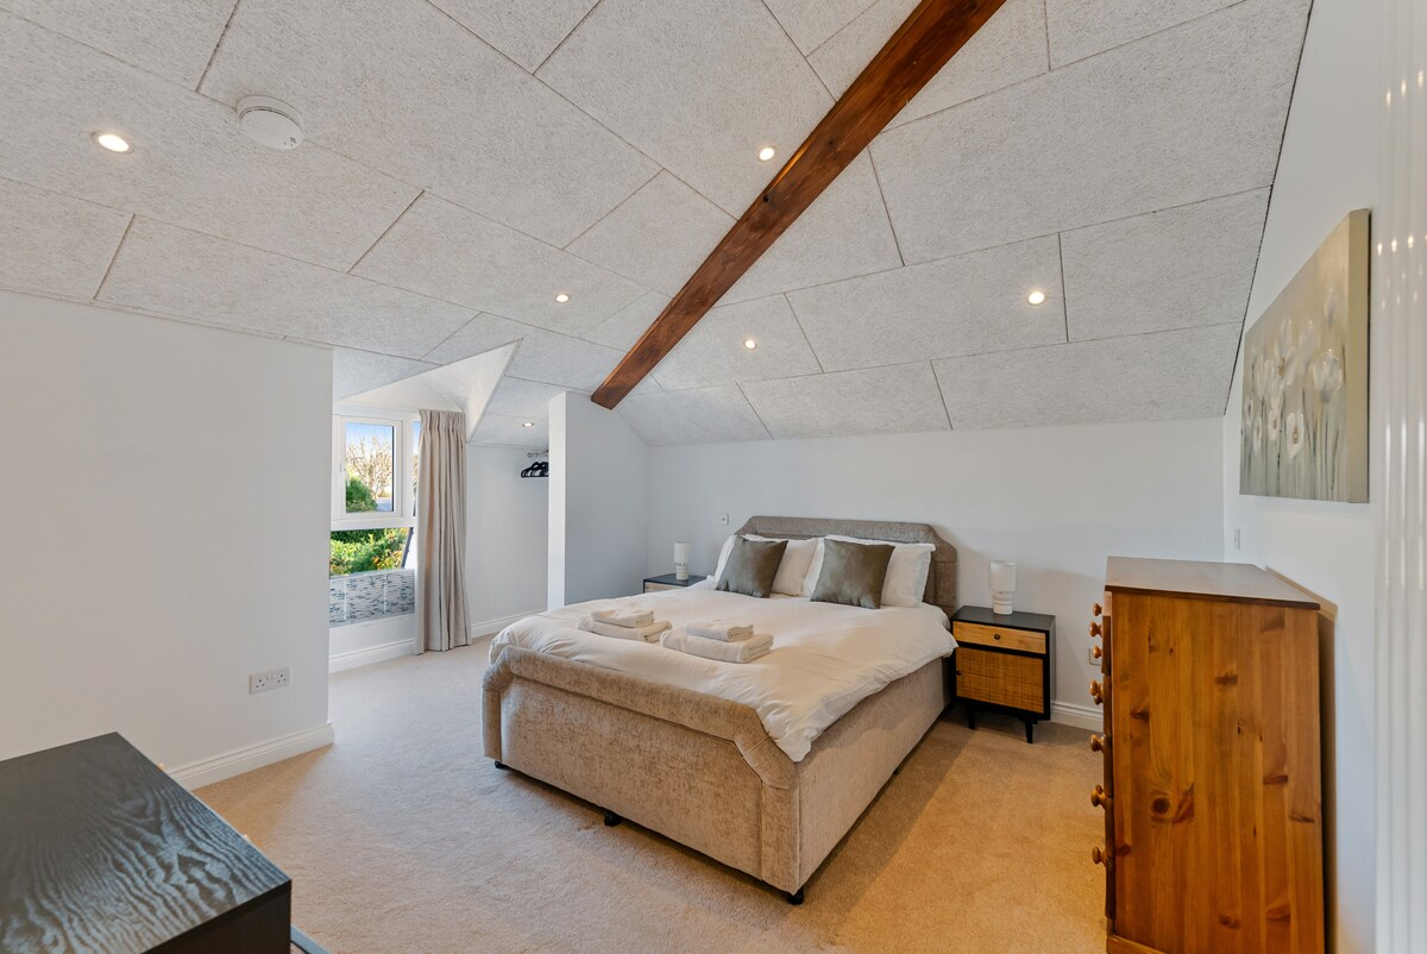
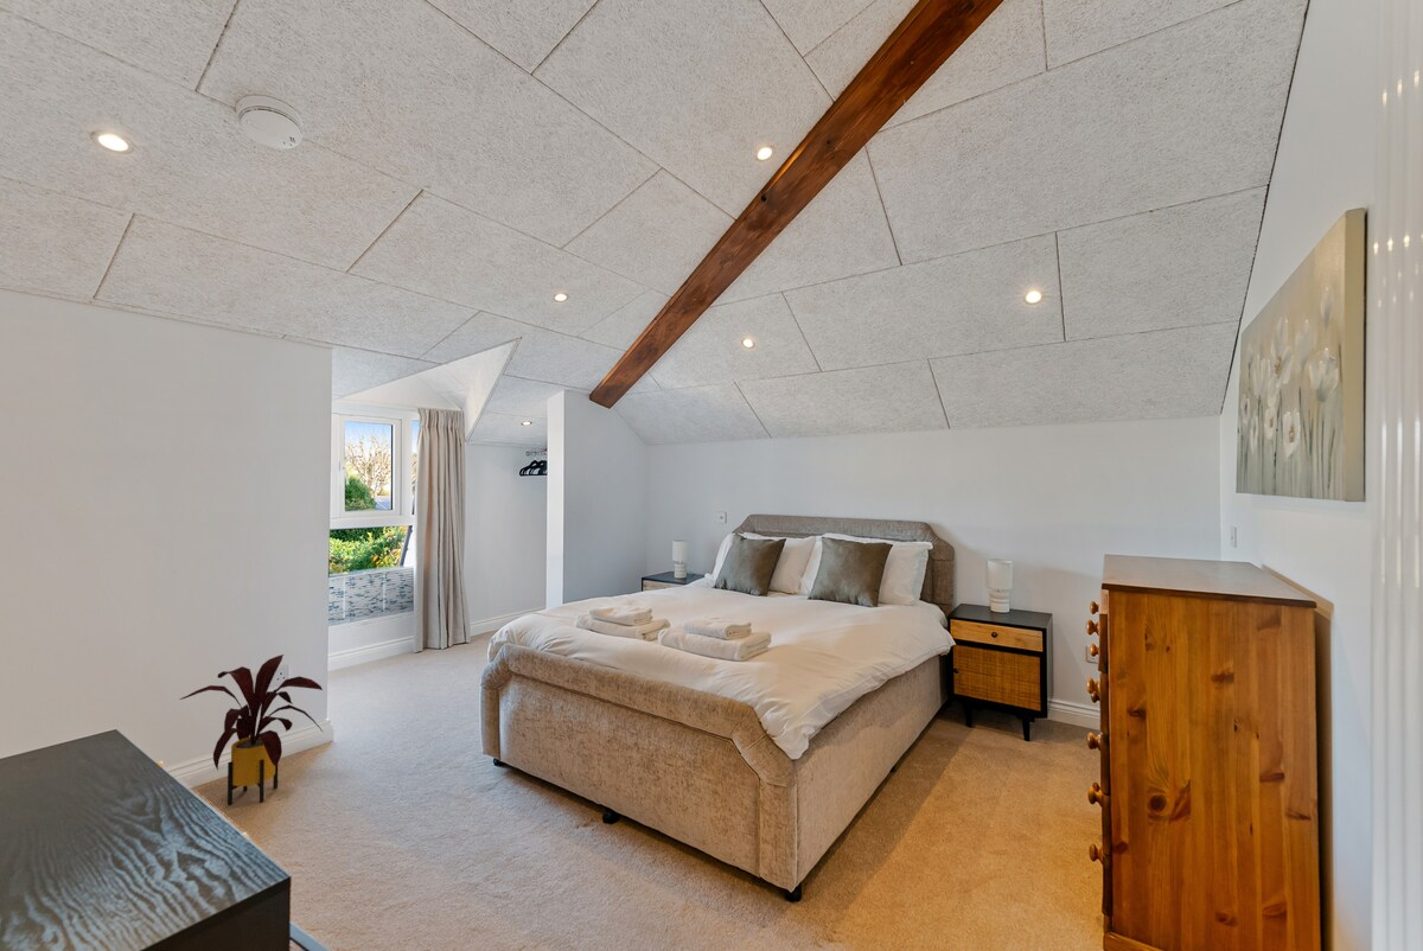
+ house plant (249, 730)
